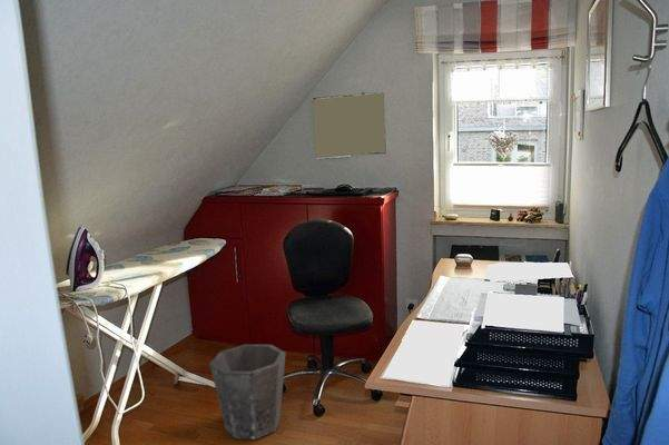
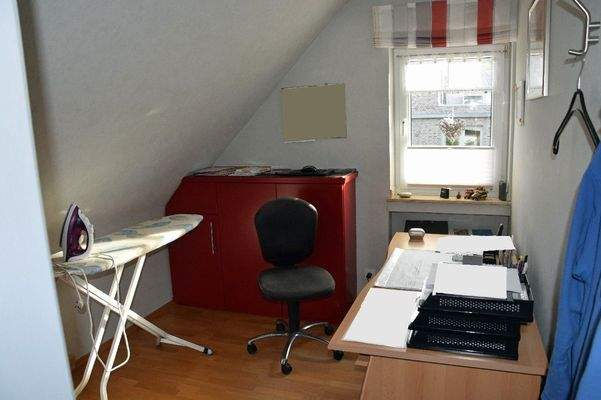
- waste bin (250, 390)
